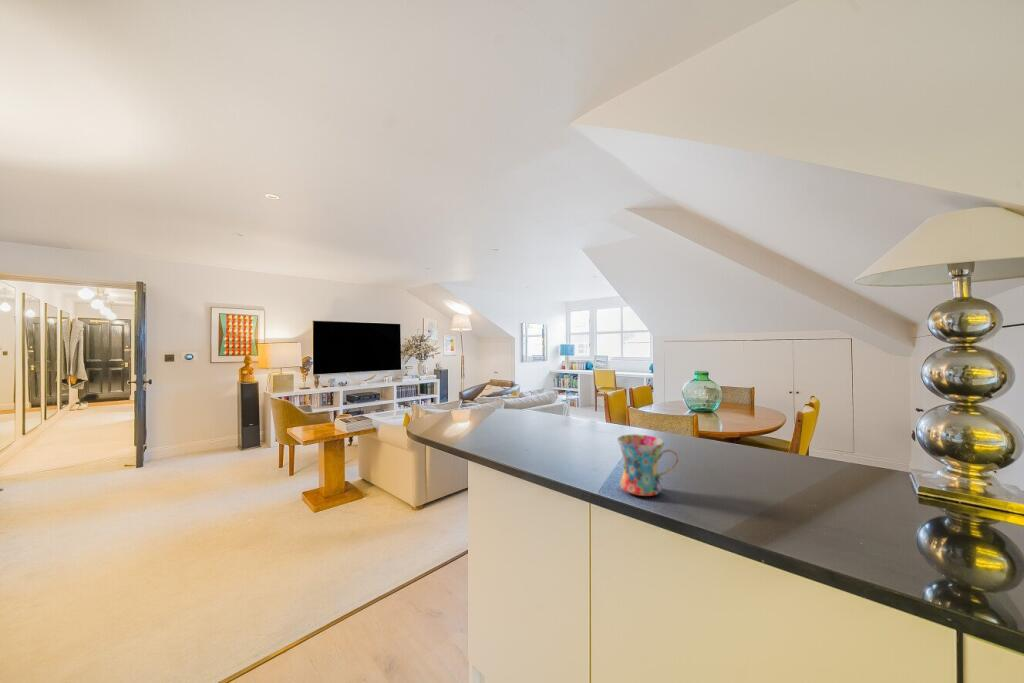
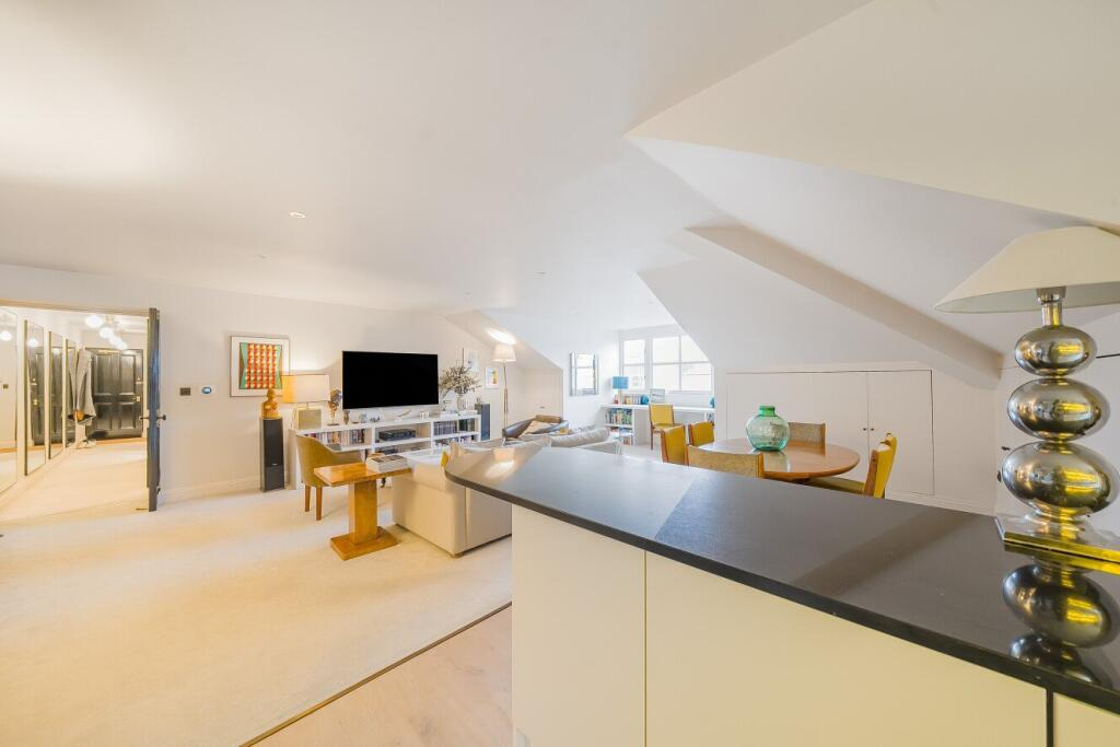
- mug (647, 466)
